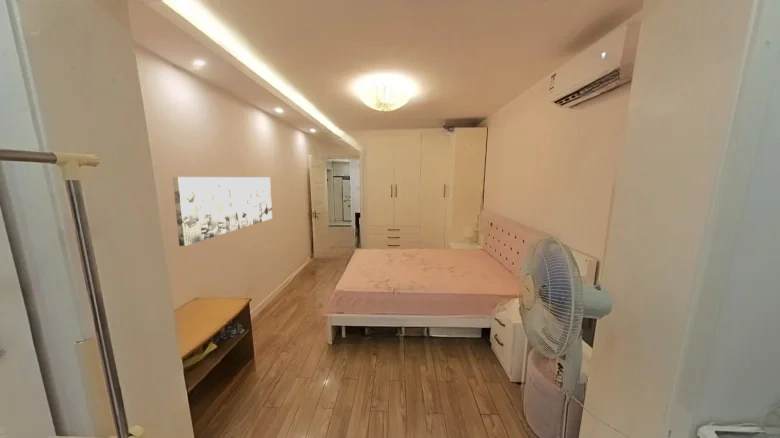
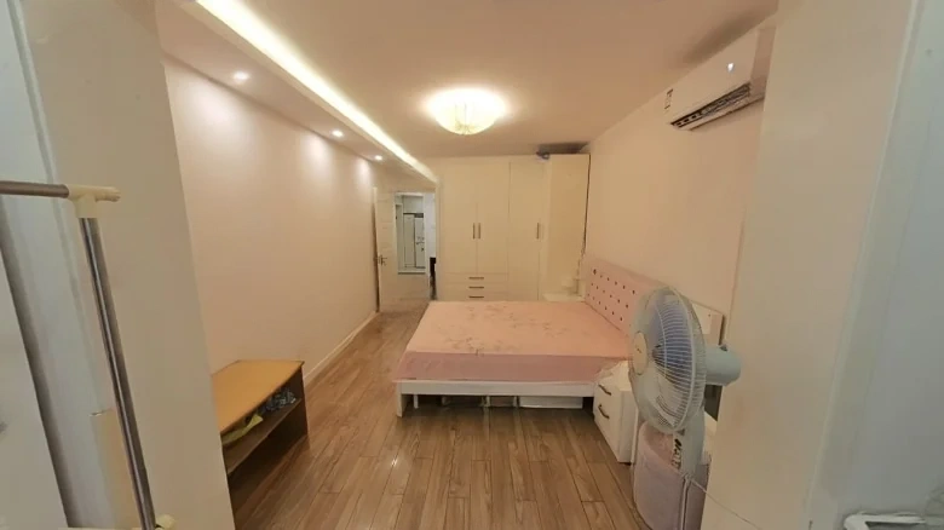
- wall art (235, 203)
